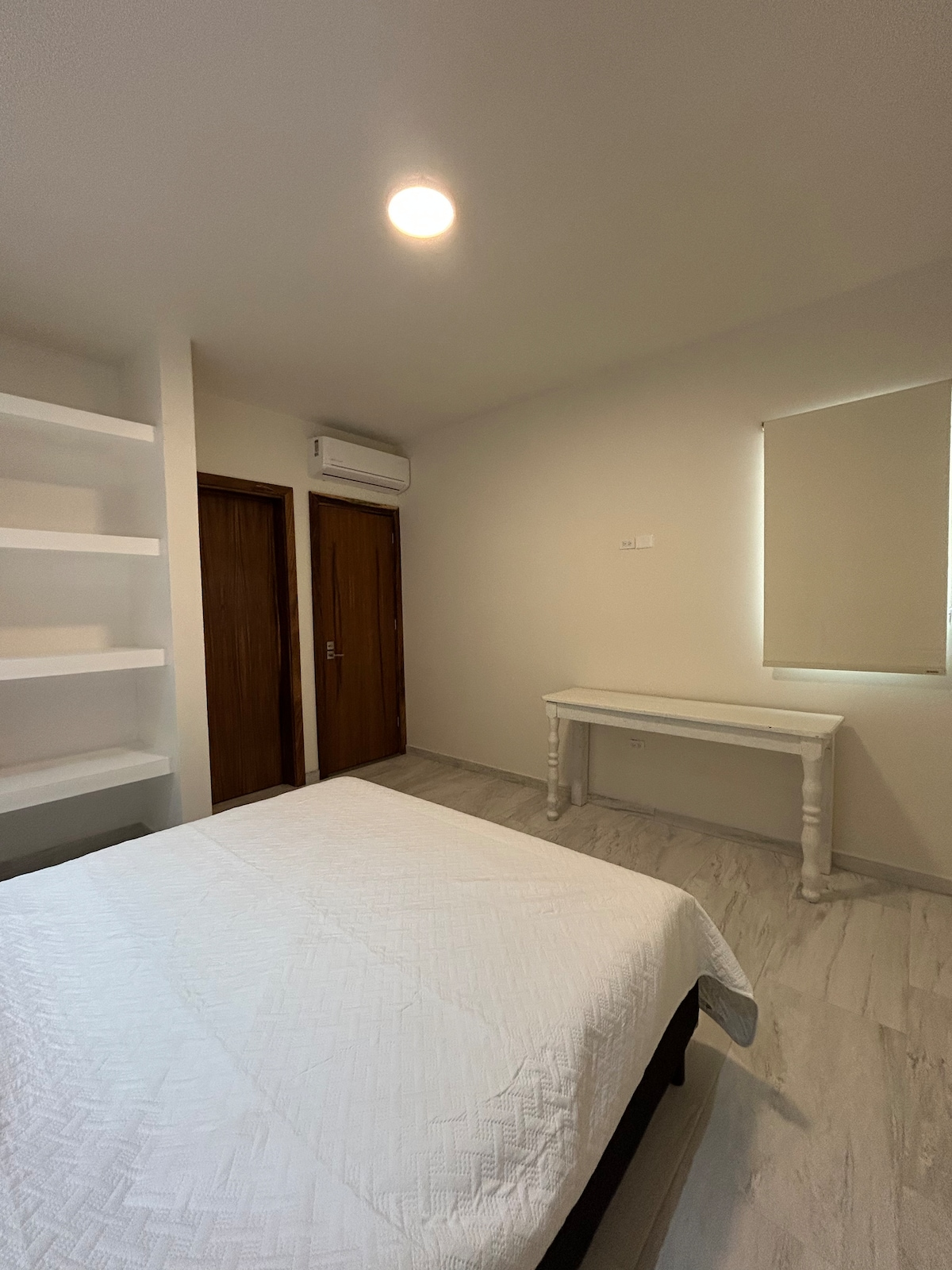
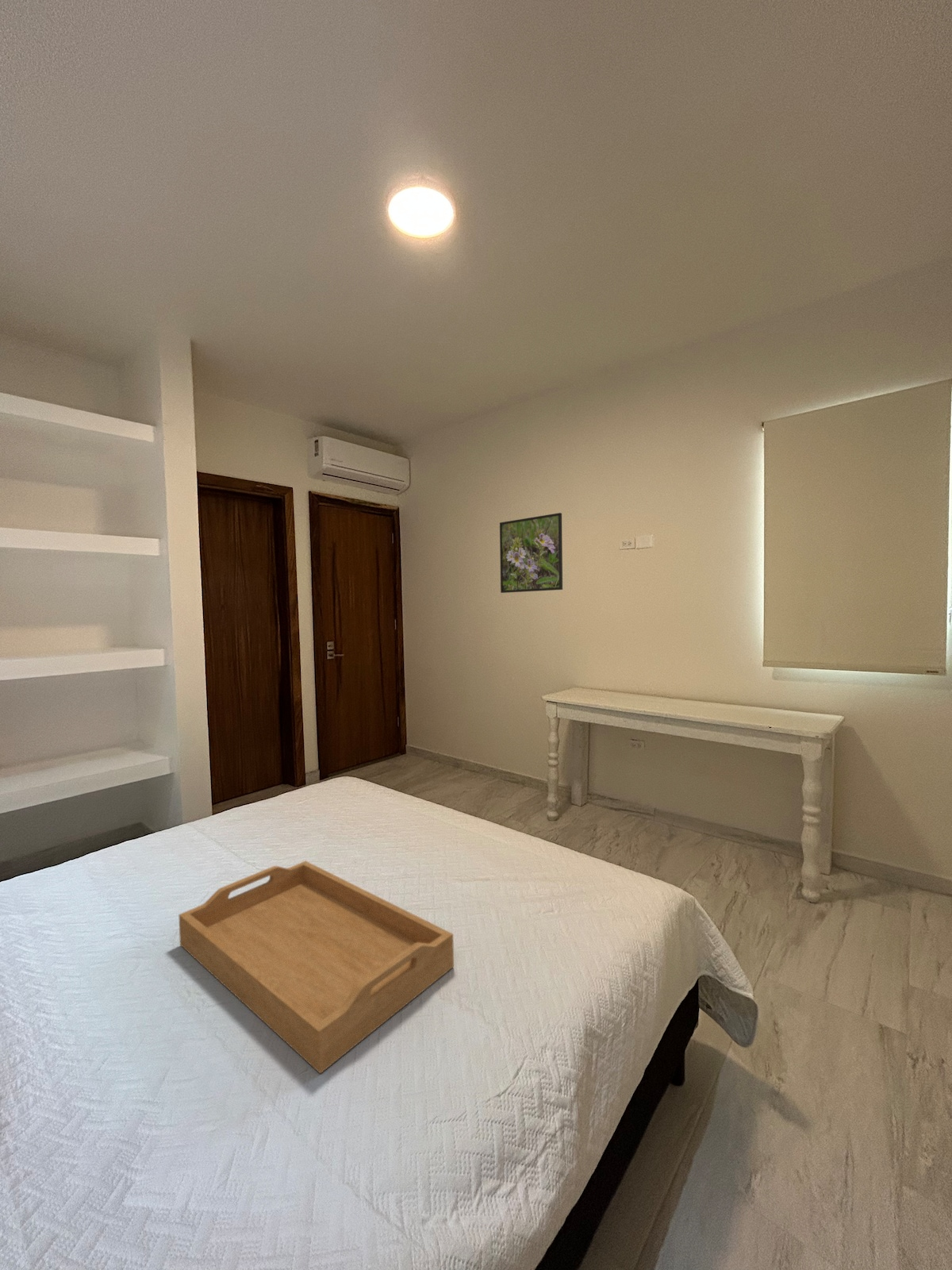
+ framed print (529, 554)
+ serving tray (310, 934)
